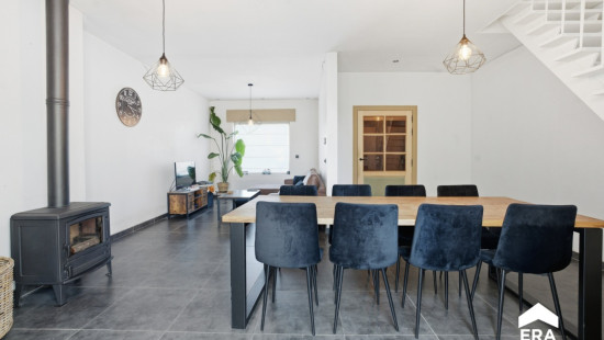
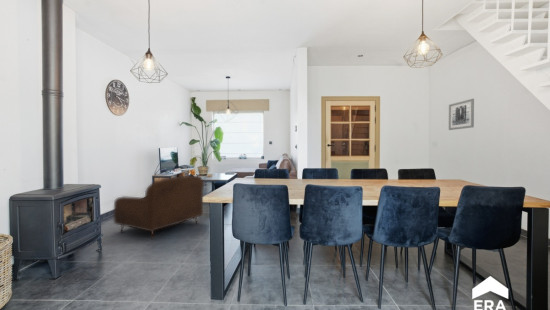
+ armchair (162, 201)
+ wall art (460, 115)
